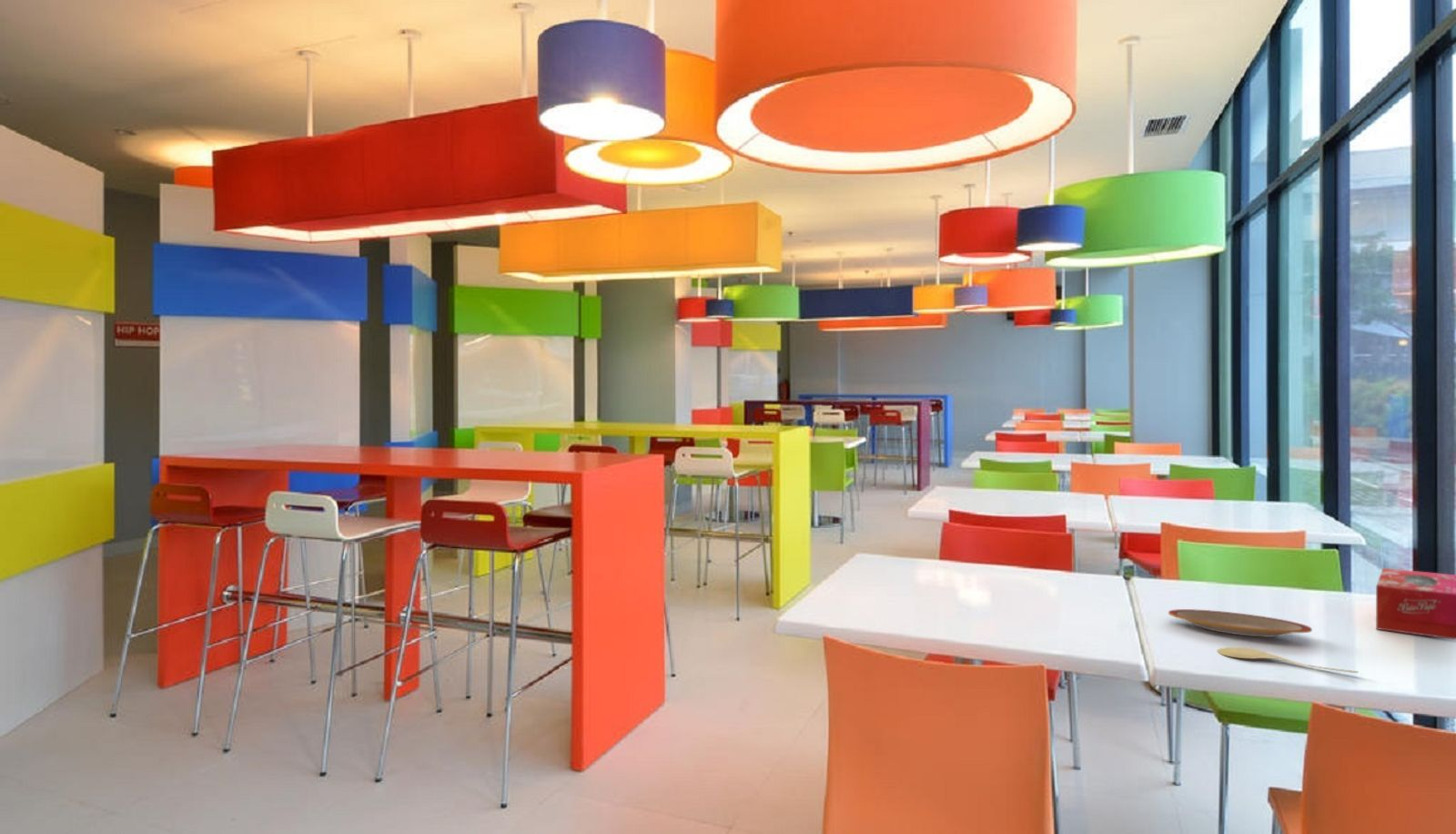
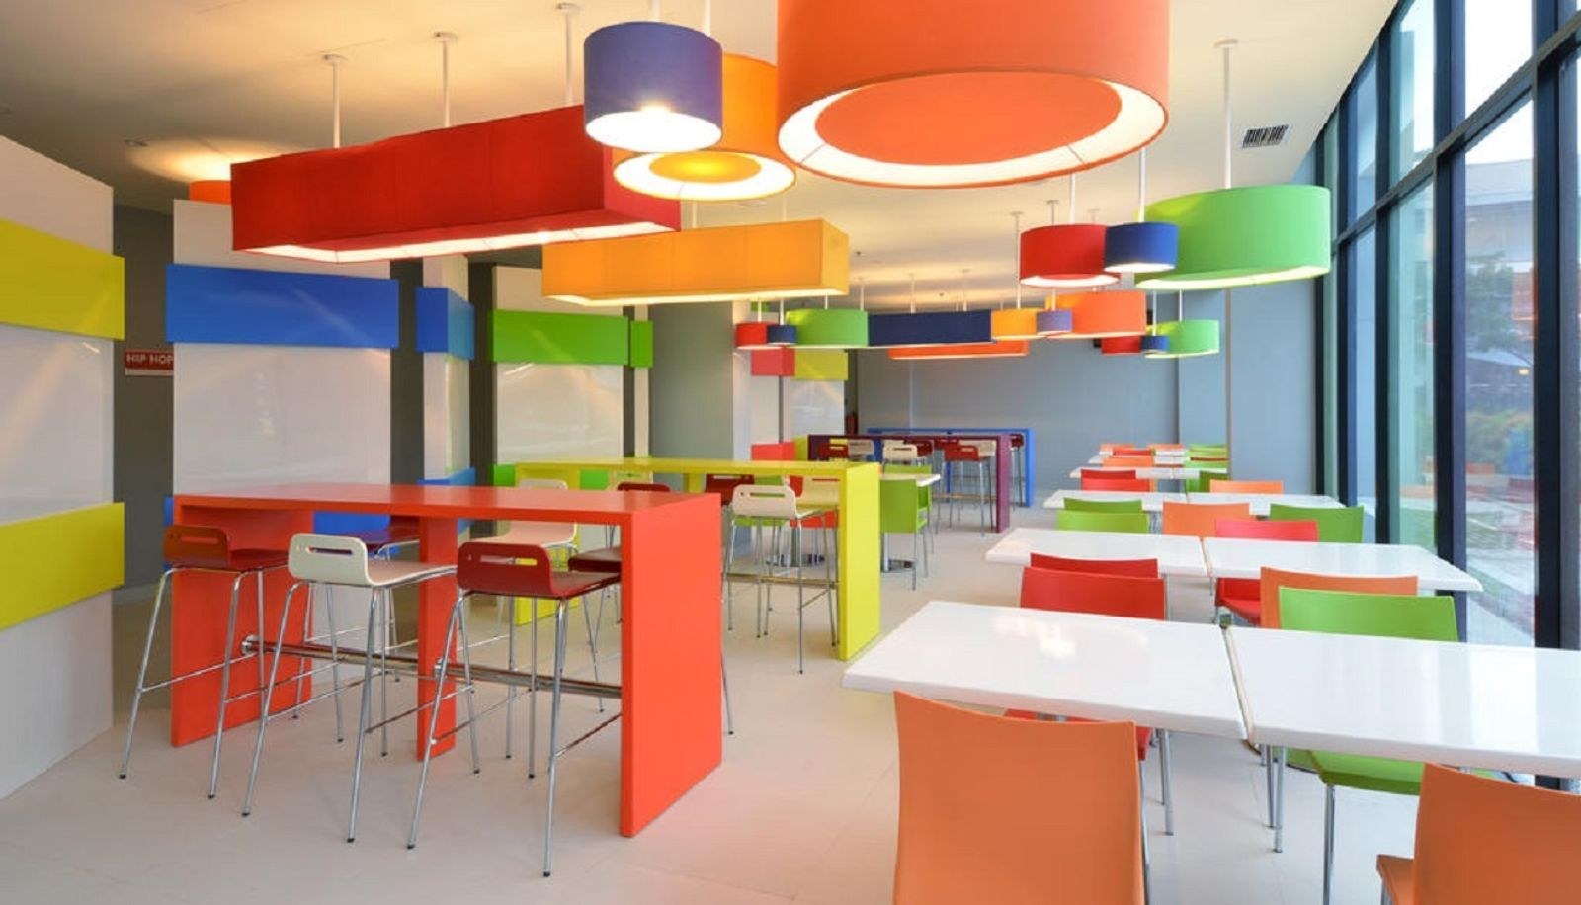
- tissue box (1420, 601)
- plate (1237, 625)
- spoon (1284, 659)
